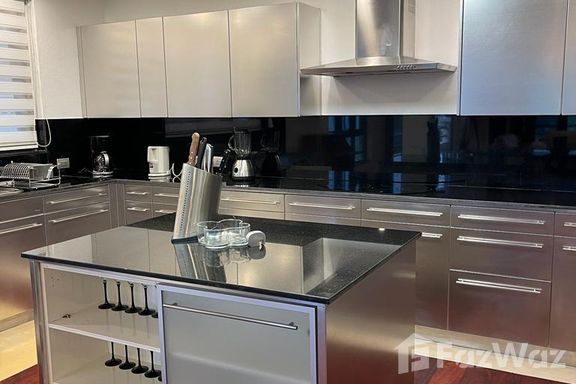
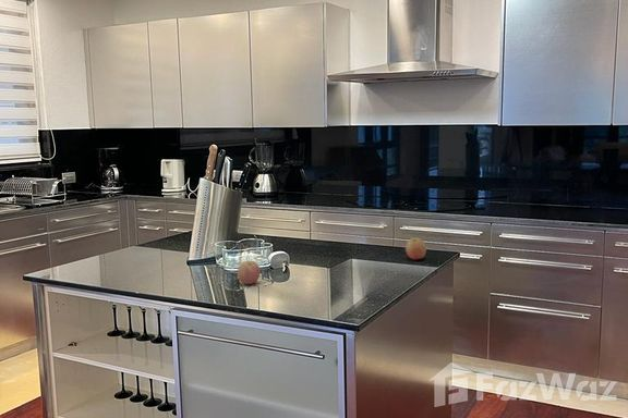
+ apple (249, 272)
+ fruit (415, 248)
